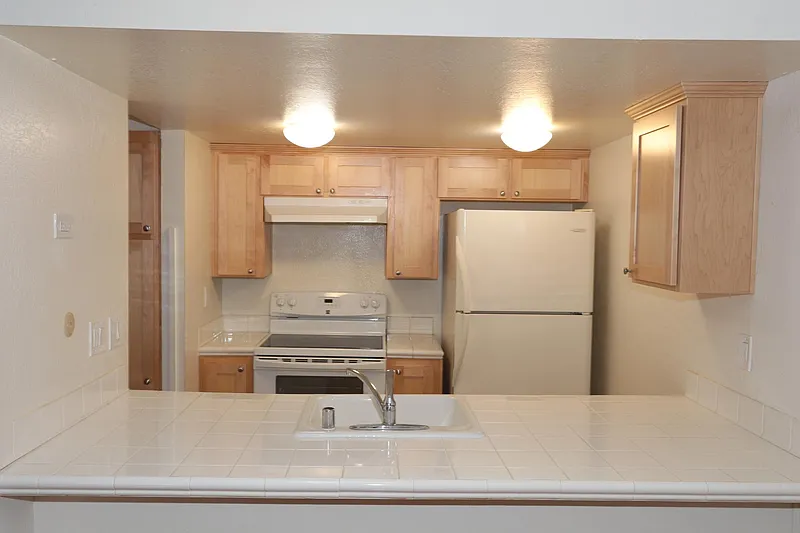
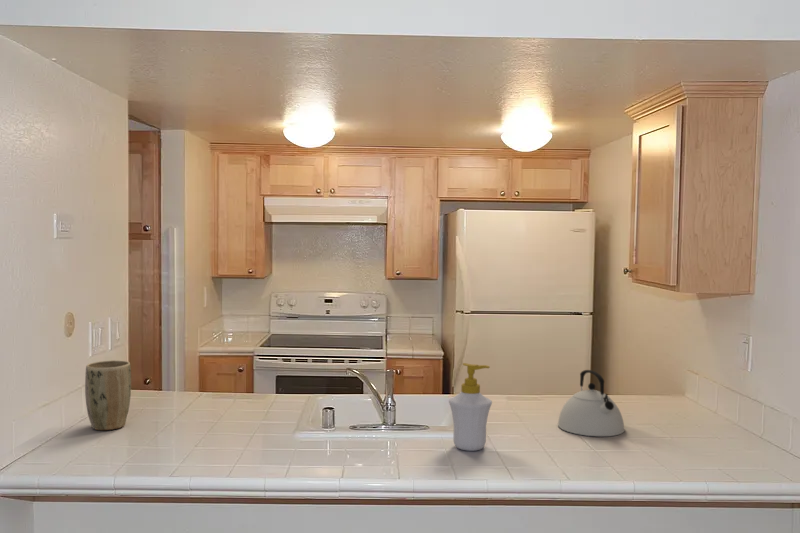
+ kettle (592, 399)
+ soap bottle (470, 405)
+ plant pot (108, 395)
